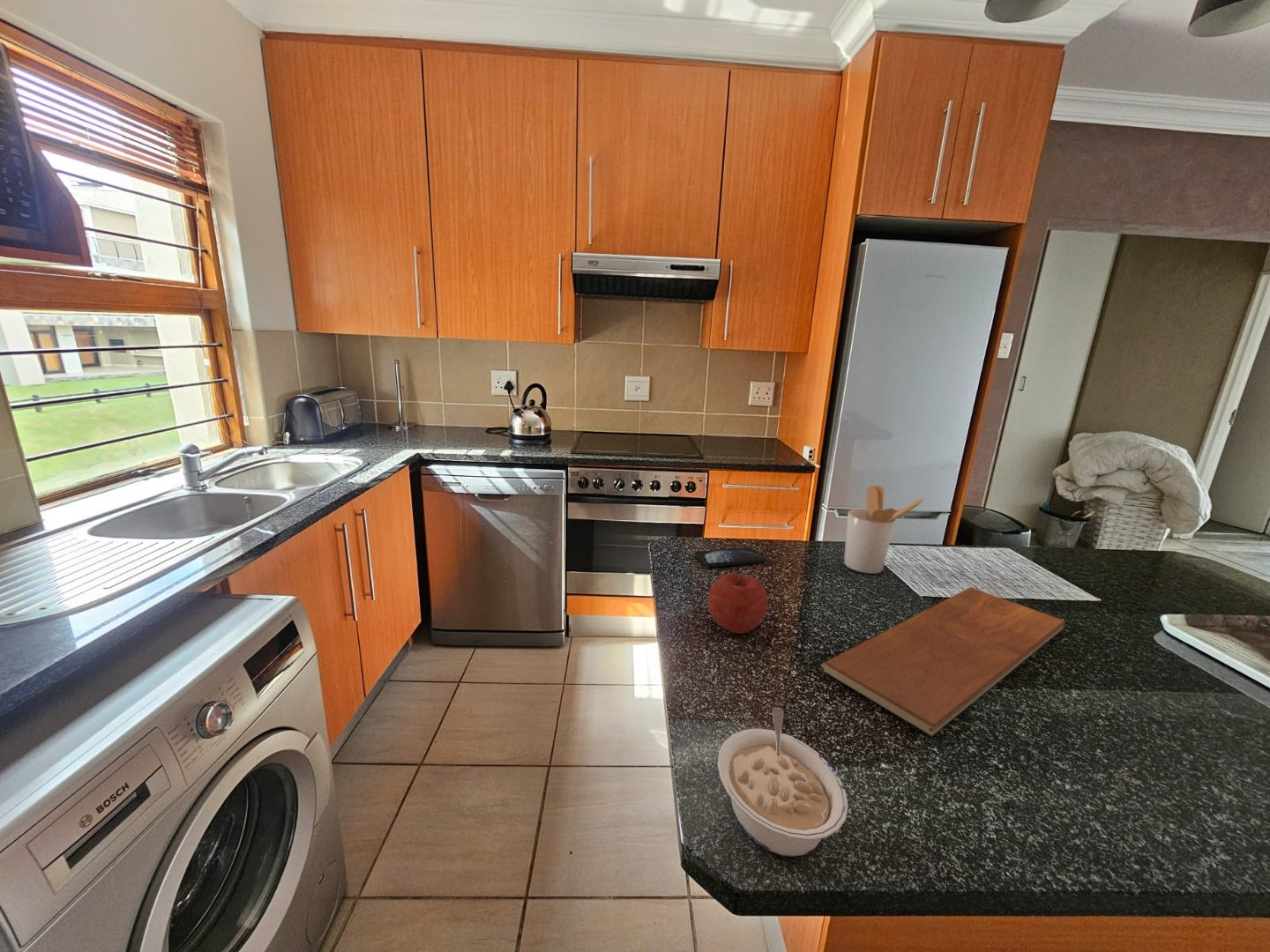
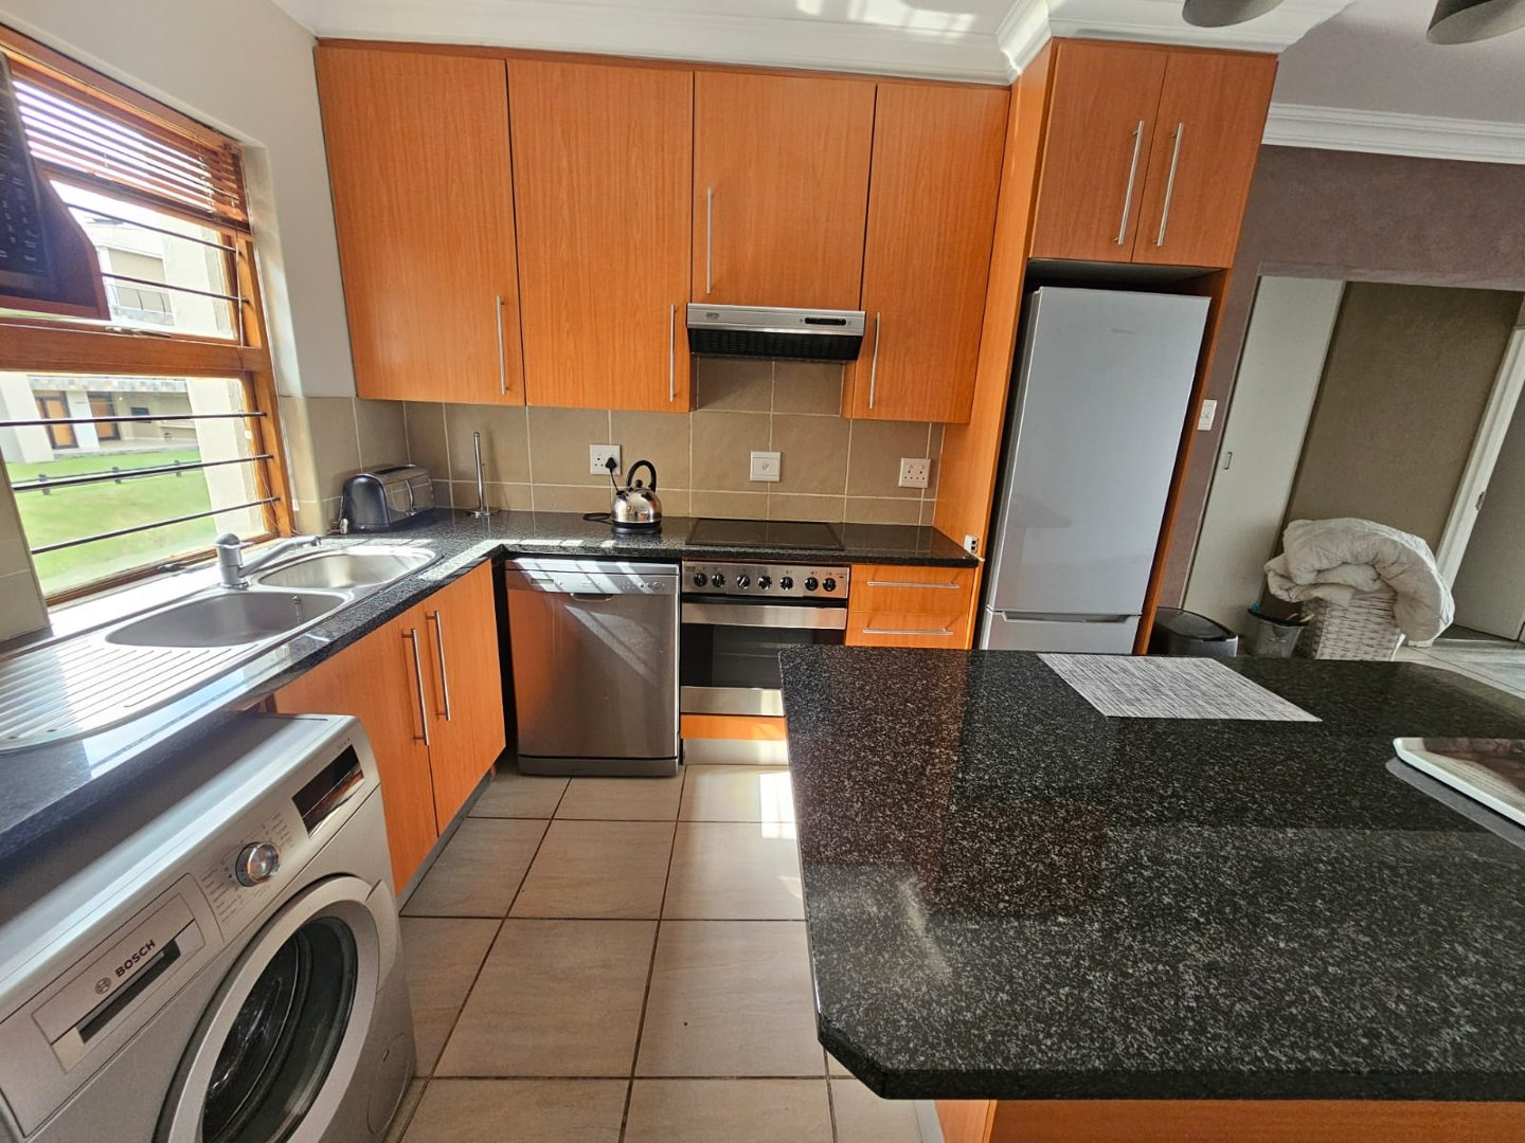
- chopping board (953, 643)
- legume (774, 787)
- fruit (738, 598)
- smartphone (729, 557)
- utensil holder (881, 531)
